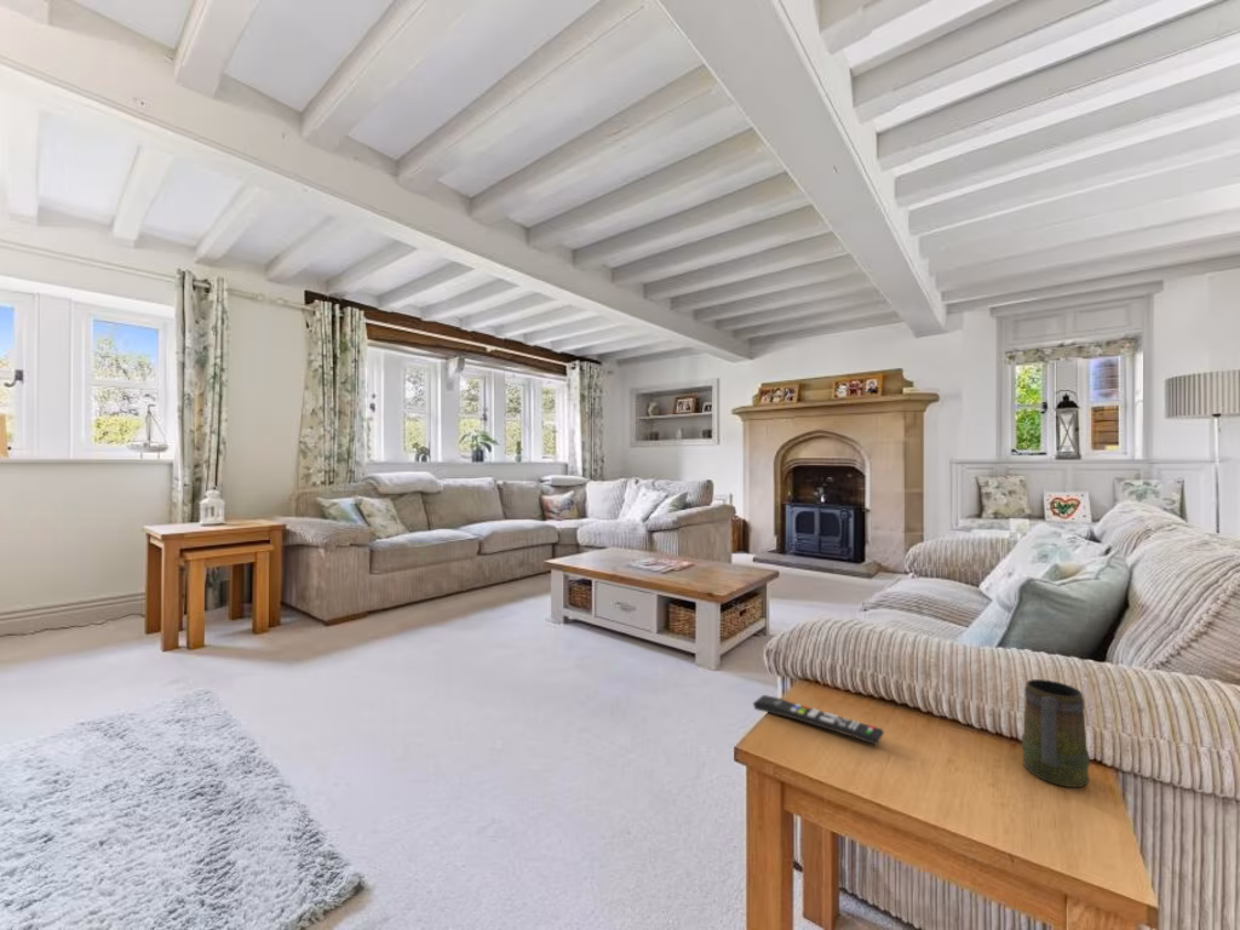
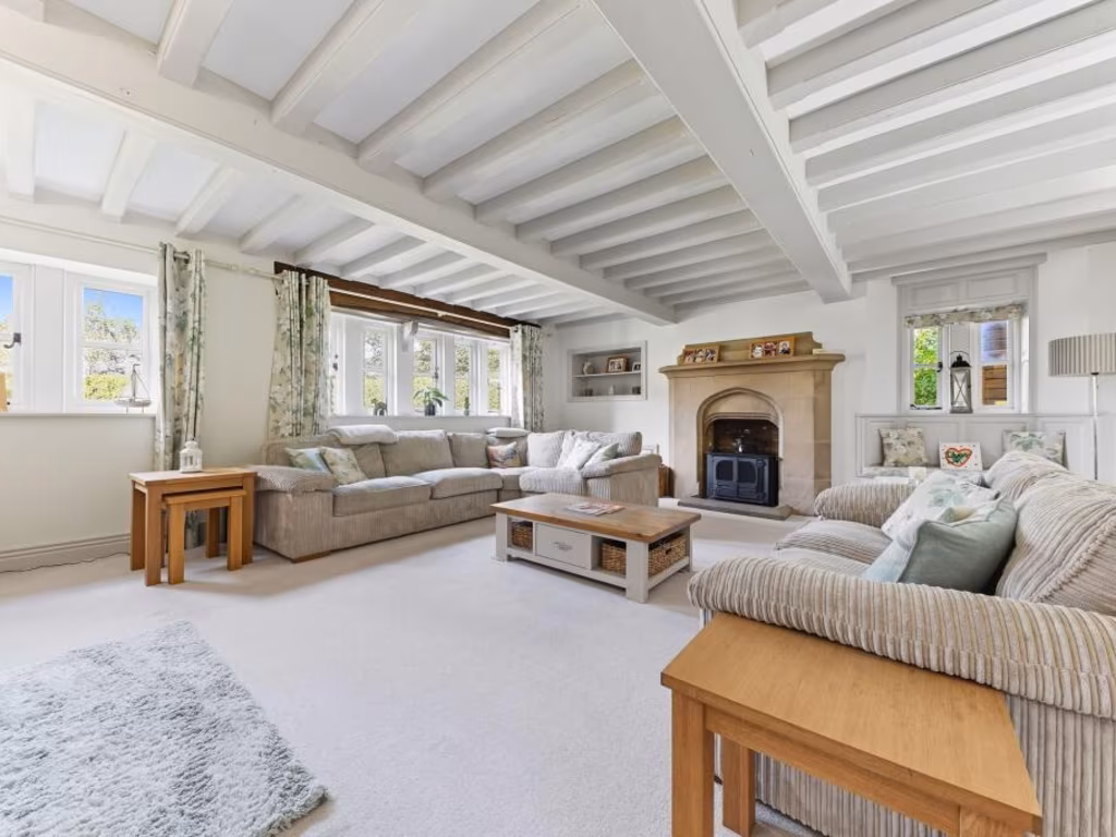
- mug (1052, 733)
- remote control (814, 717)
